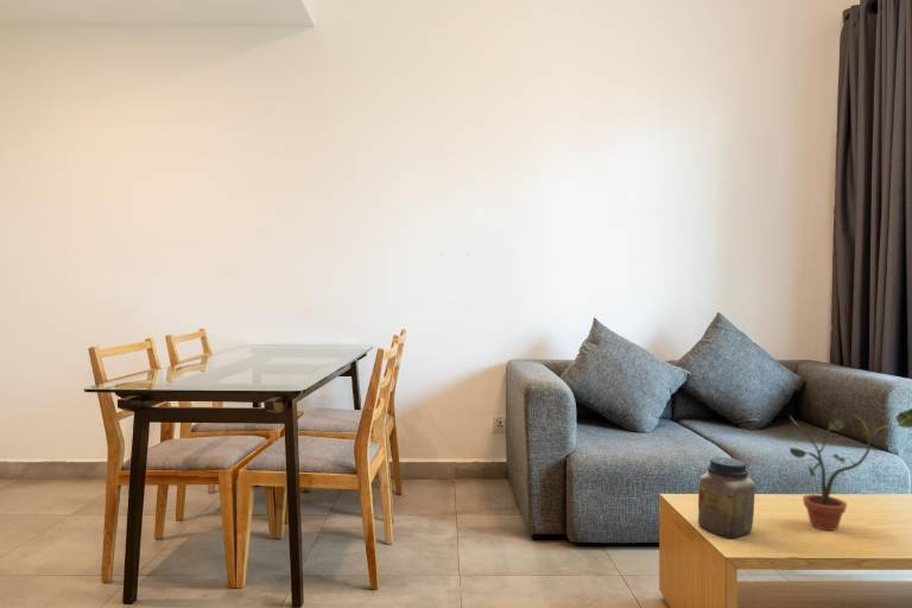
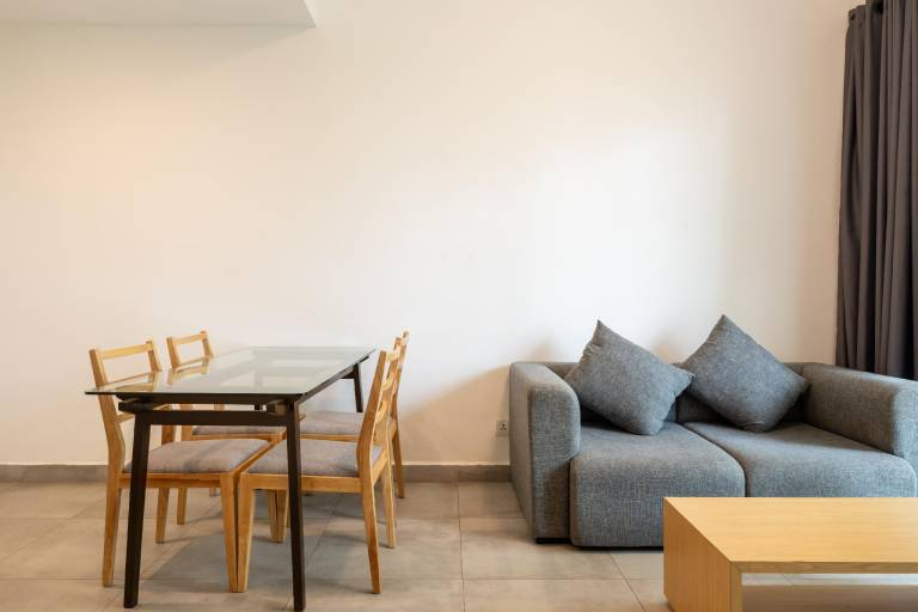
- potted plant (841, 468)
- jar (726, 494)
